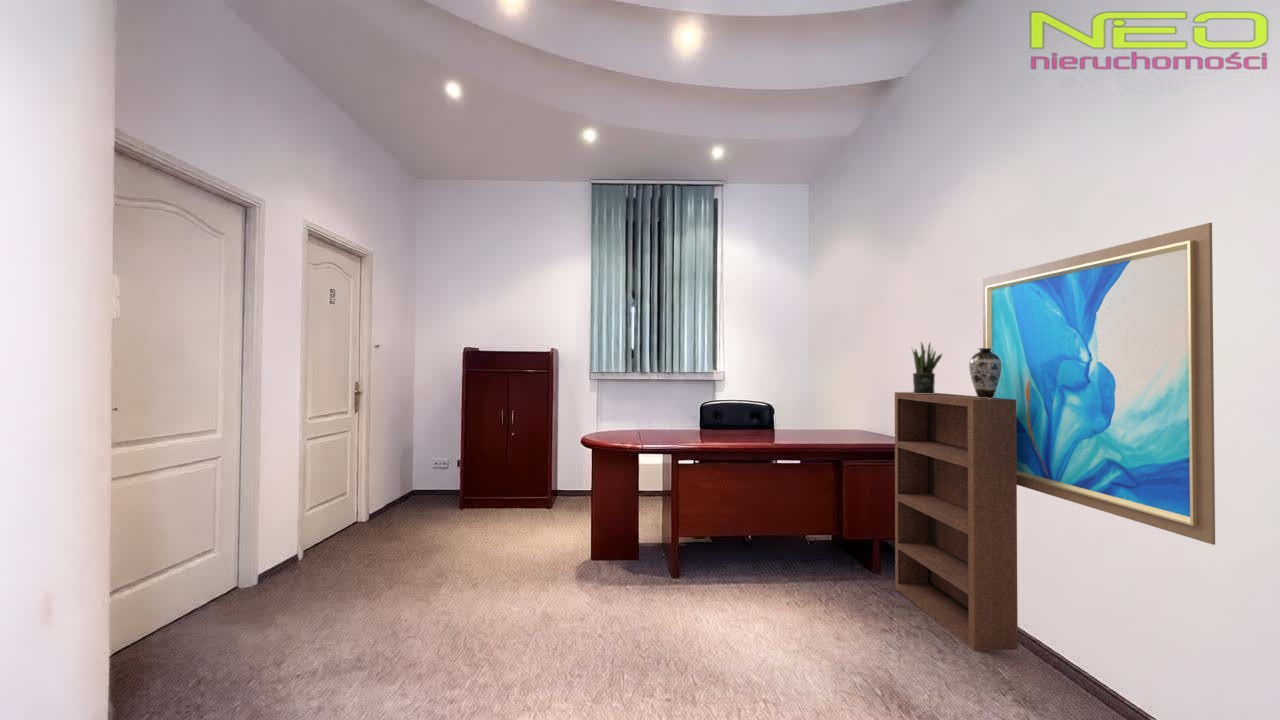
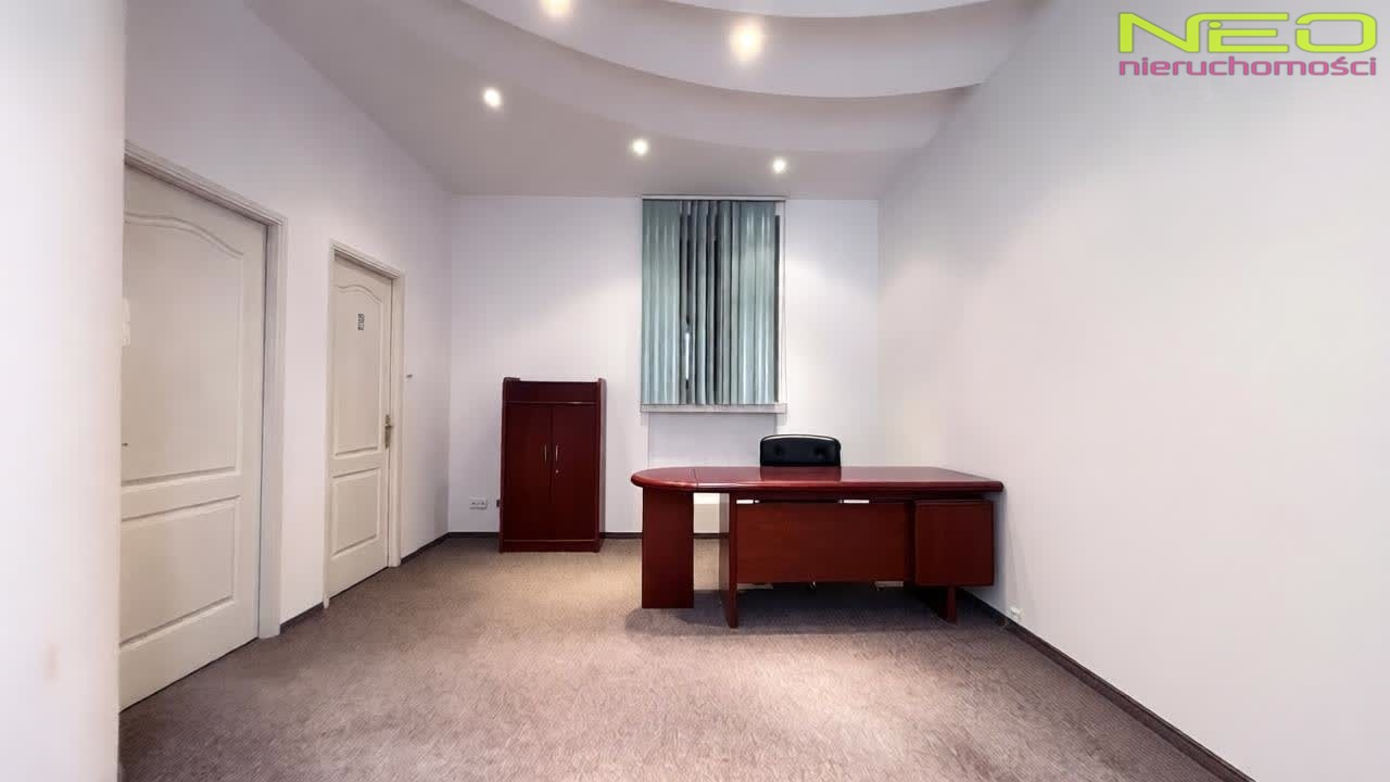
- wall art (1068, 379)
- potted plant (925, 367)
- bookcase (948, 505)
- decorative vase (985, 372)
